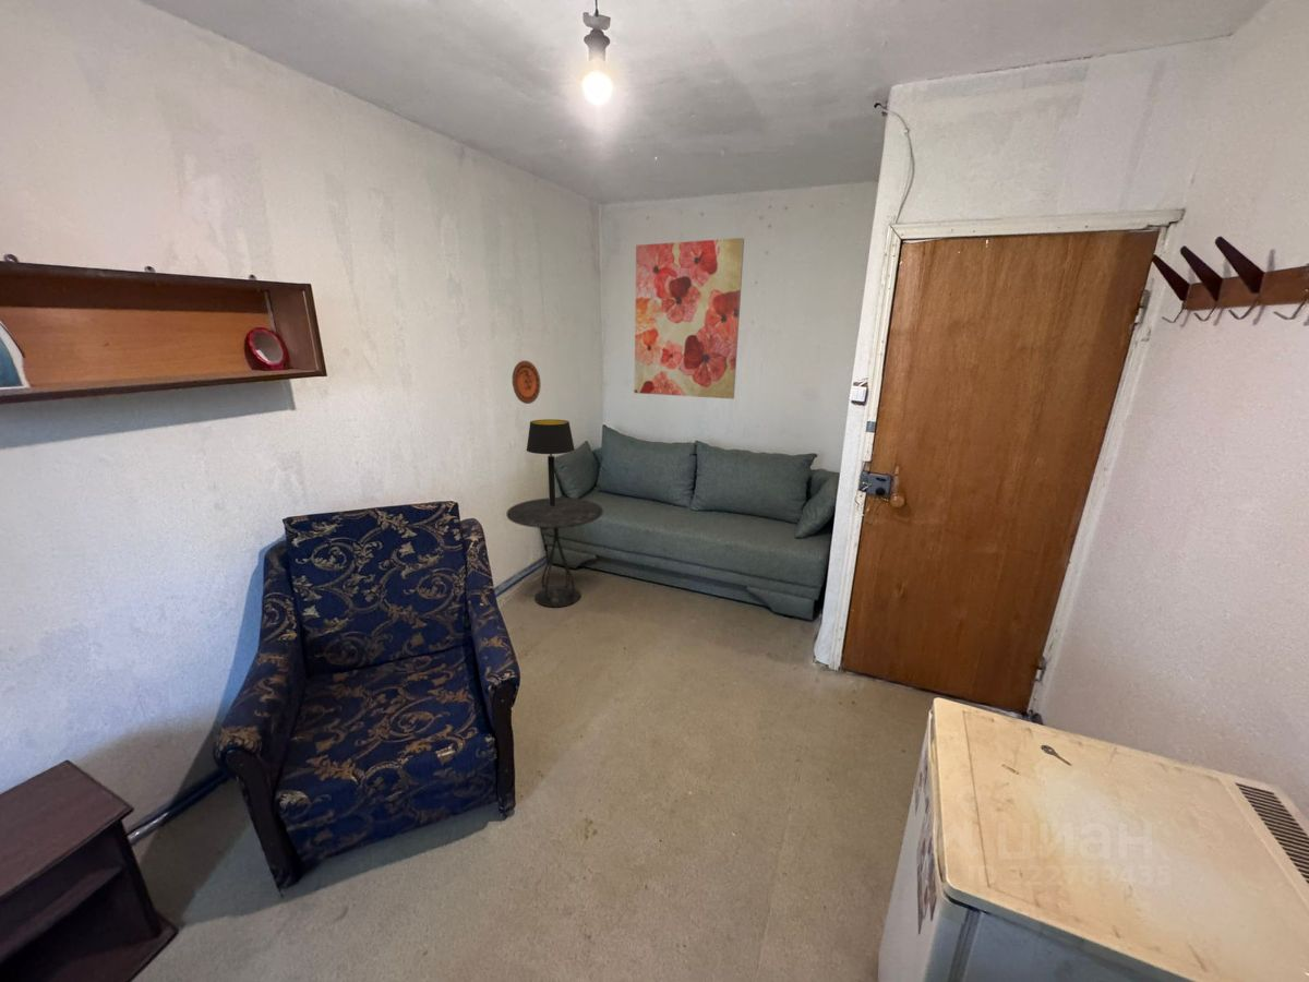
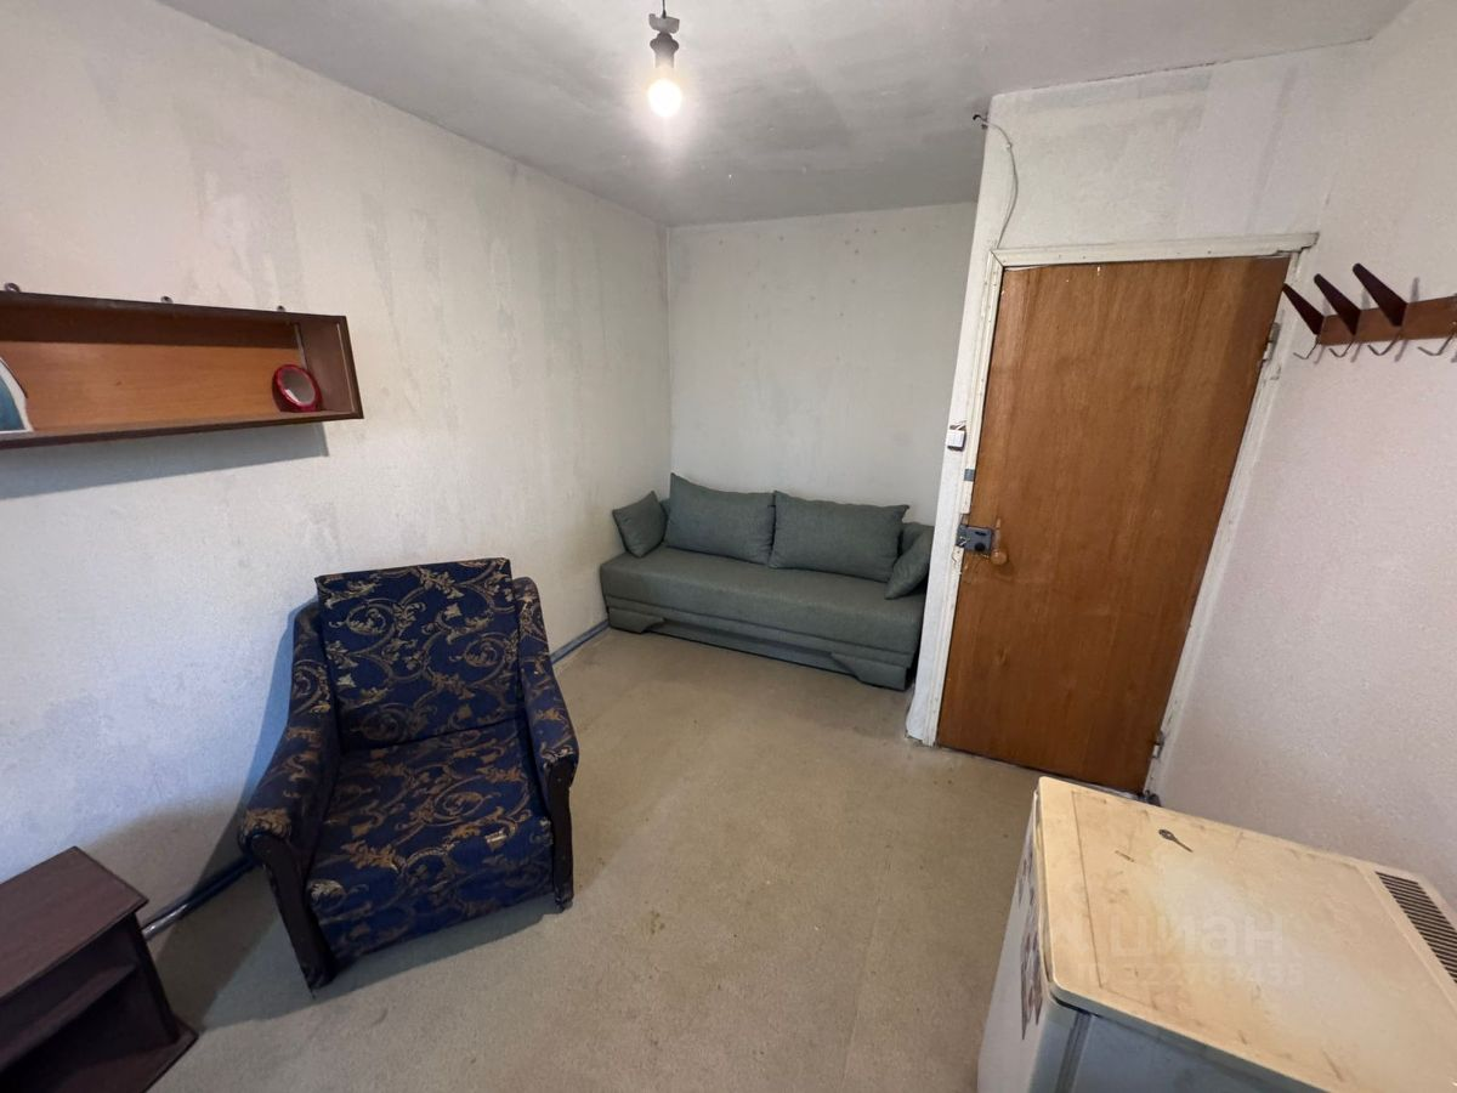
- decorative plate (526, 382)
- wall art (685, 321)
- side table (553, 554)
- table lamp (551, 464)
